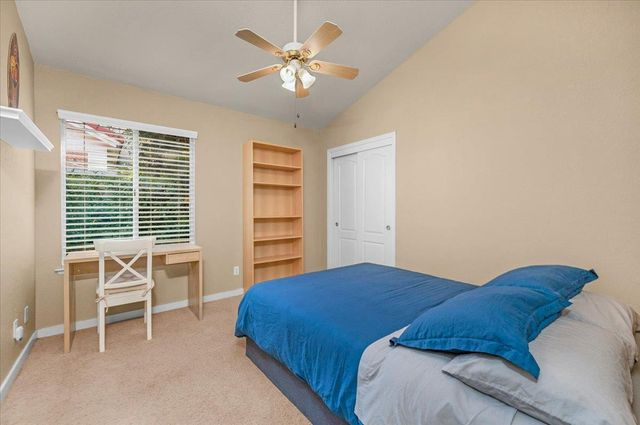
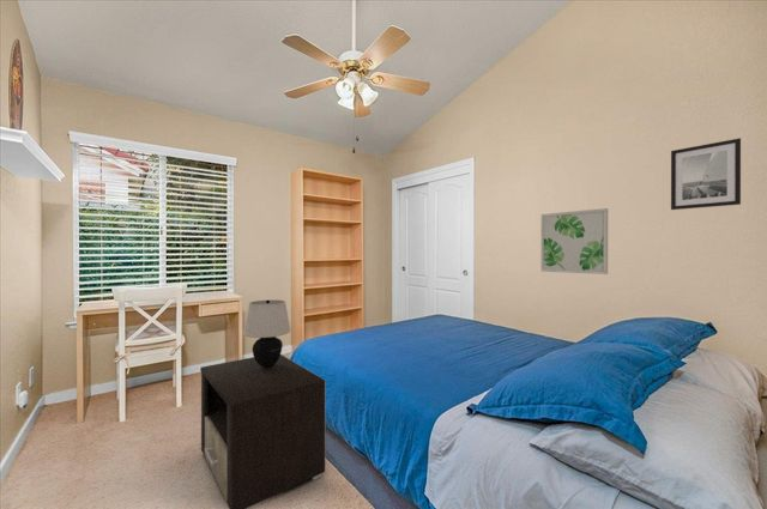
+ wall art (703, 176)
+ nightstand (256, 419)
+ wall art (572, 242)
+ table lamp (267, 332)
